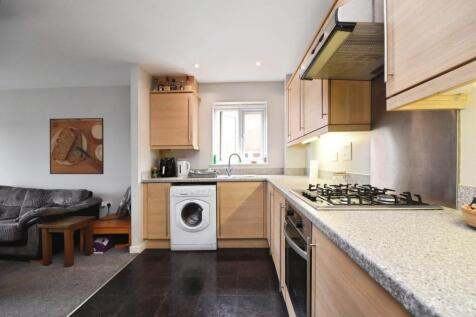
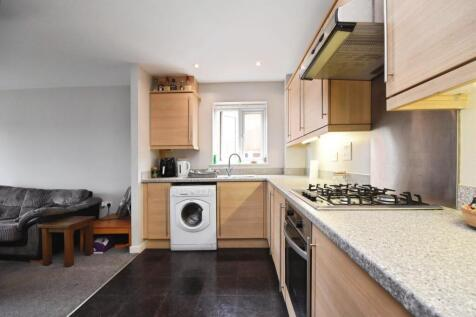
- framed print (76, 146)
